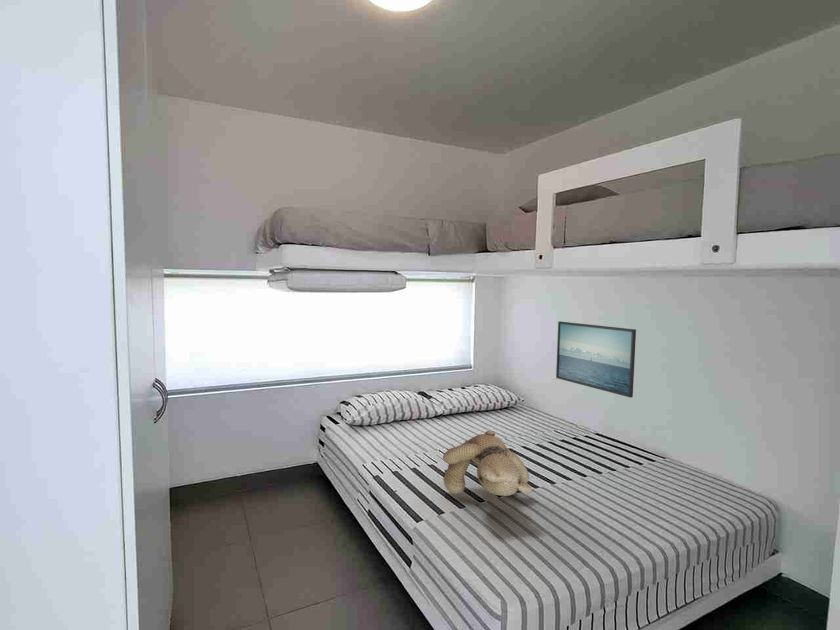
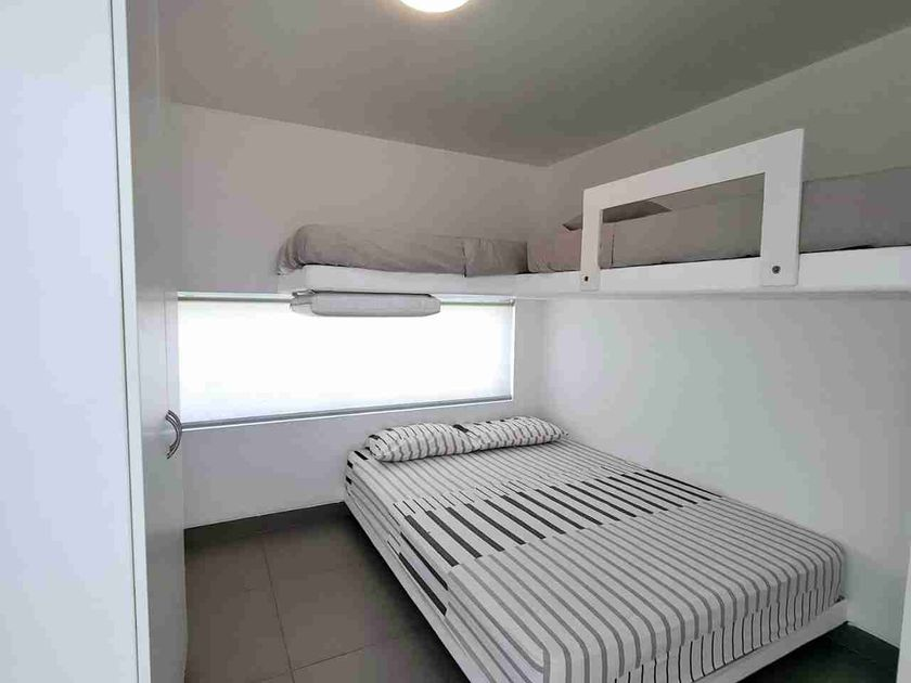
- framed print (592, 356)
- teddy bear (492, 476)
